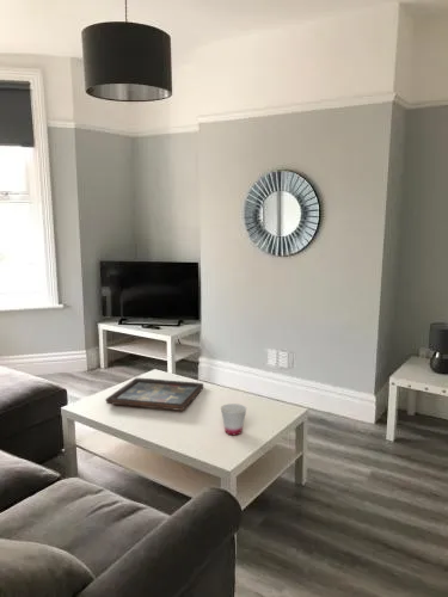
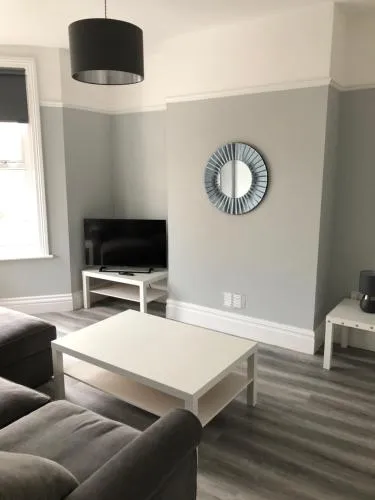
- decorative tray (157, 393)
- cup (233, 420)
